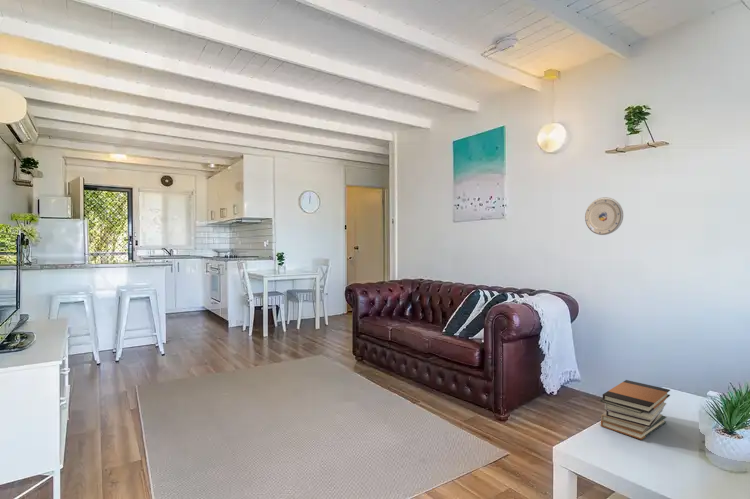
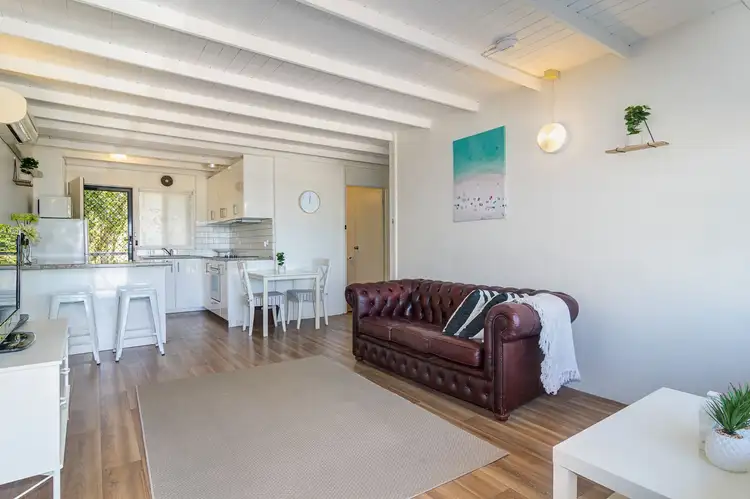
- book stack (635, 407)
- plate (603, 216)
